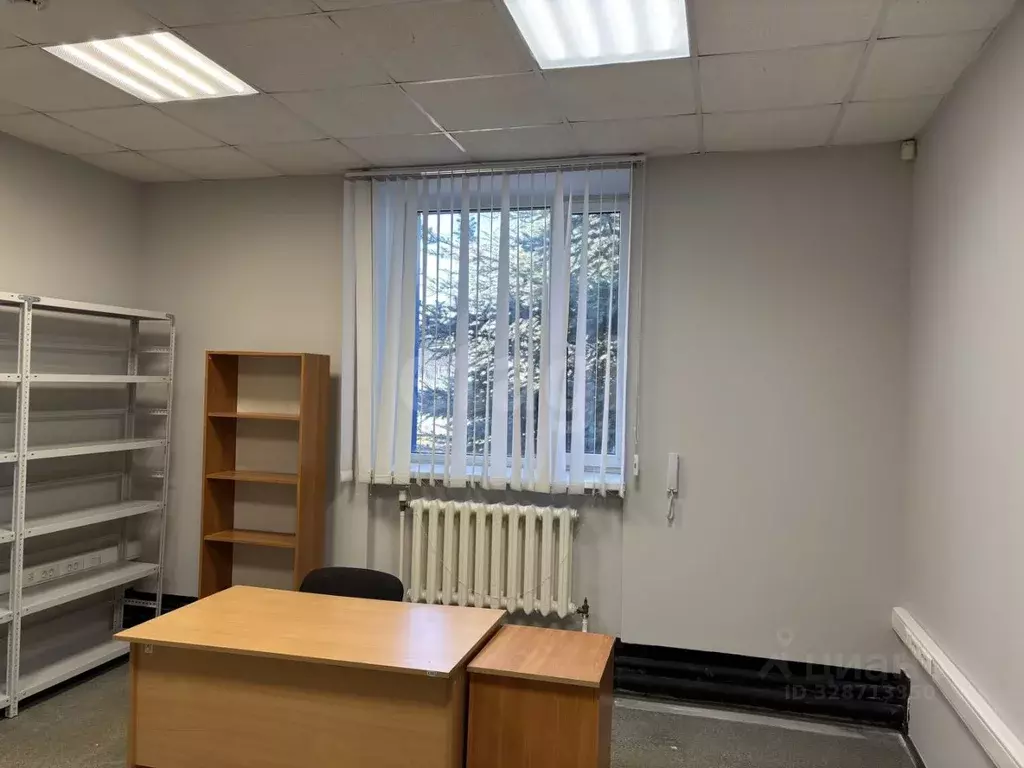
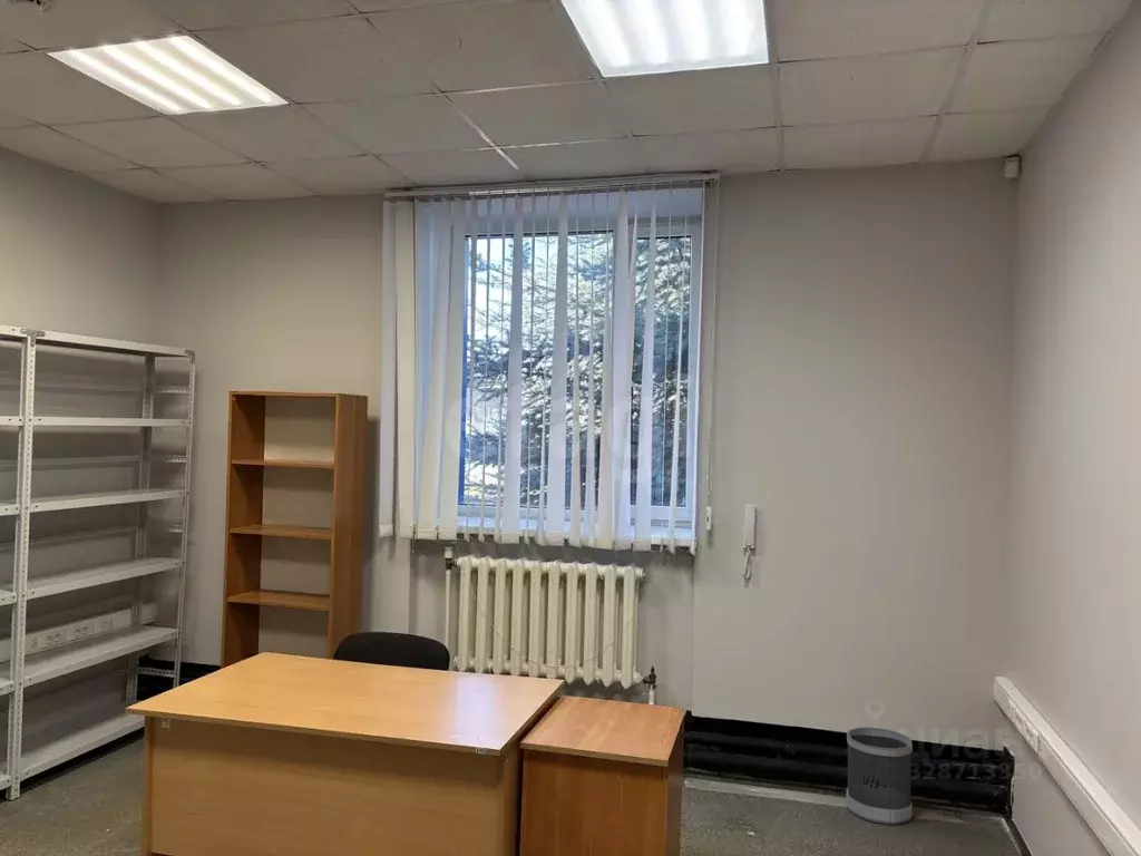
+ wastebasket (878, 774)
